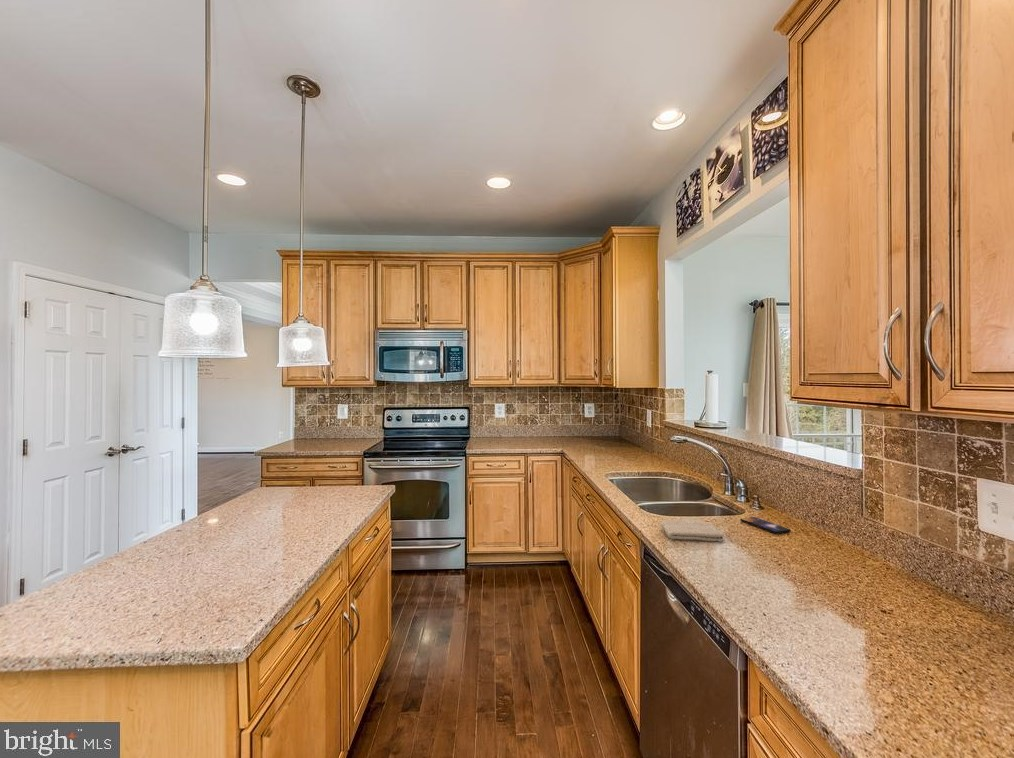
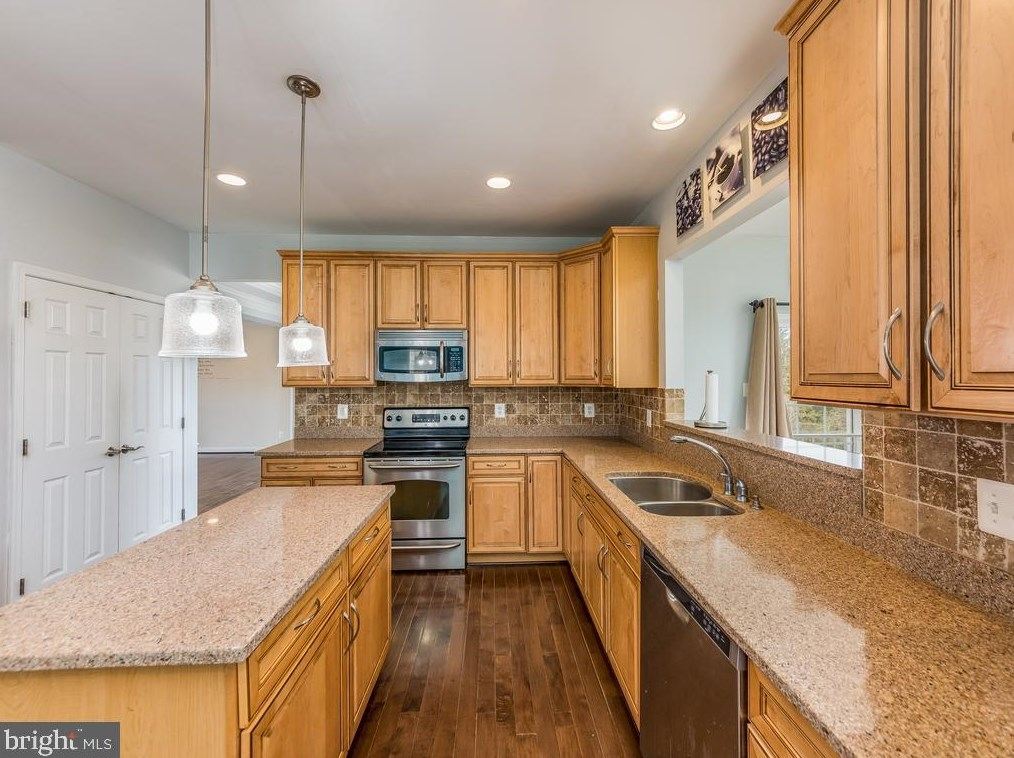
- smartphone (764, 524)
- washcloth (691, 530)
